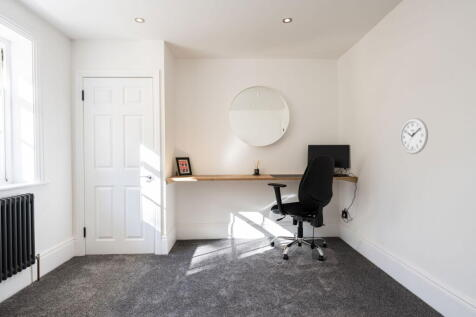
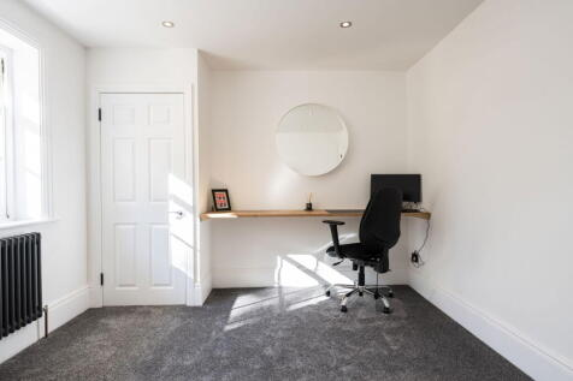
- wall clock (412, 136)
